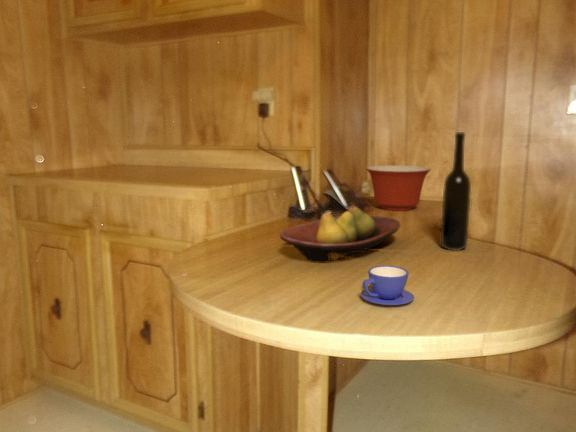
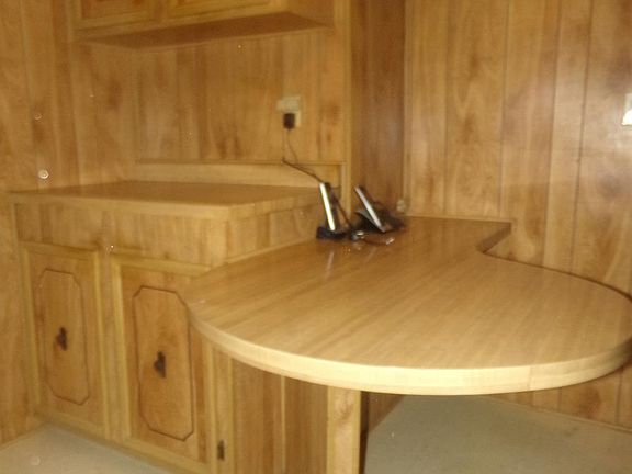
- fruit bowl (342, 230)
- mixing bowl (397, 188)
- bottle (456, 191)
- teacup (387, 285)
